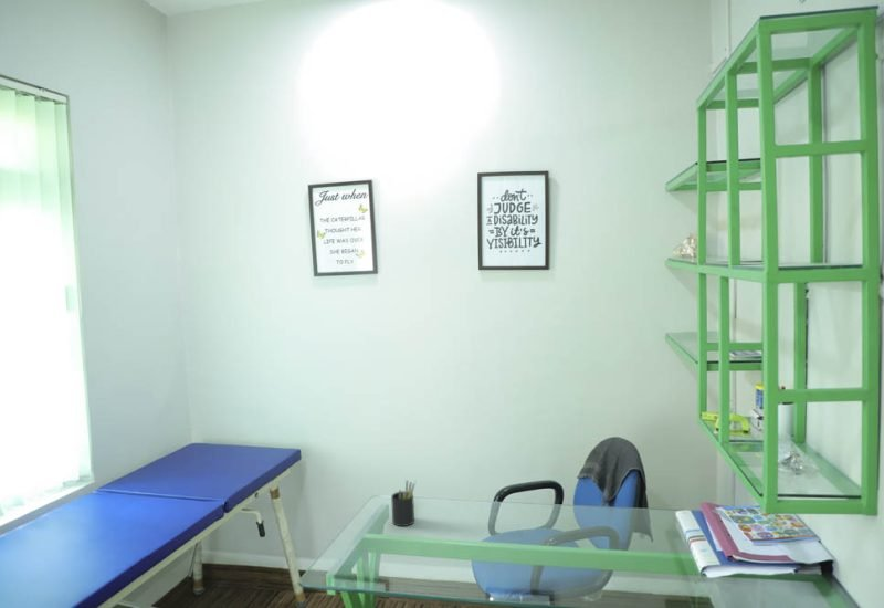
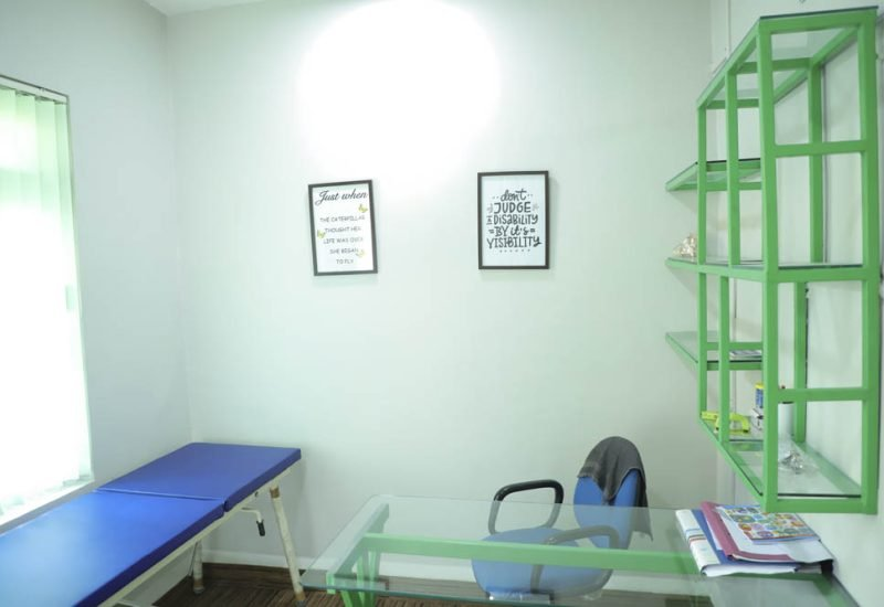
- pen holder (403, 500)
